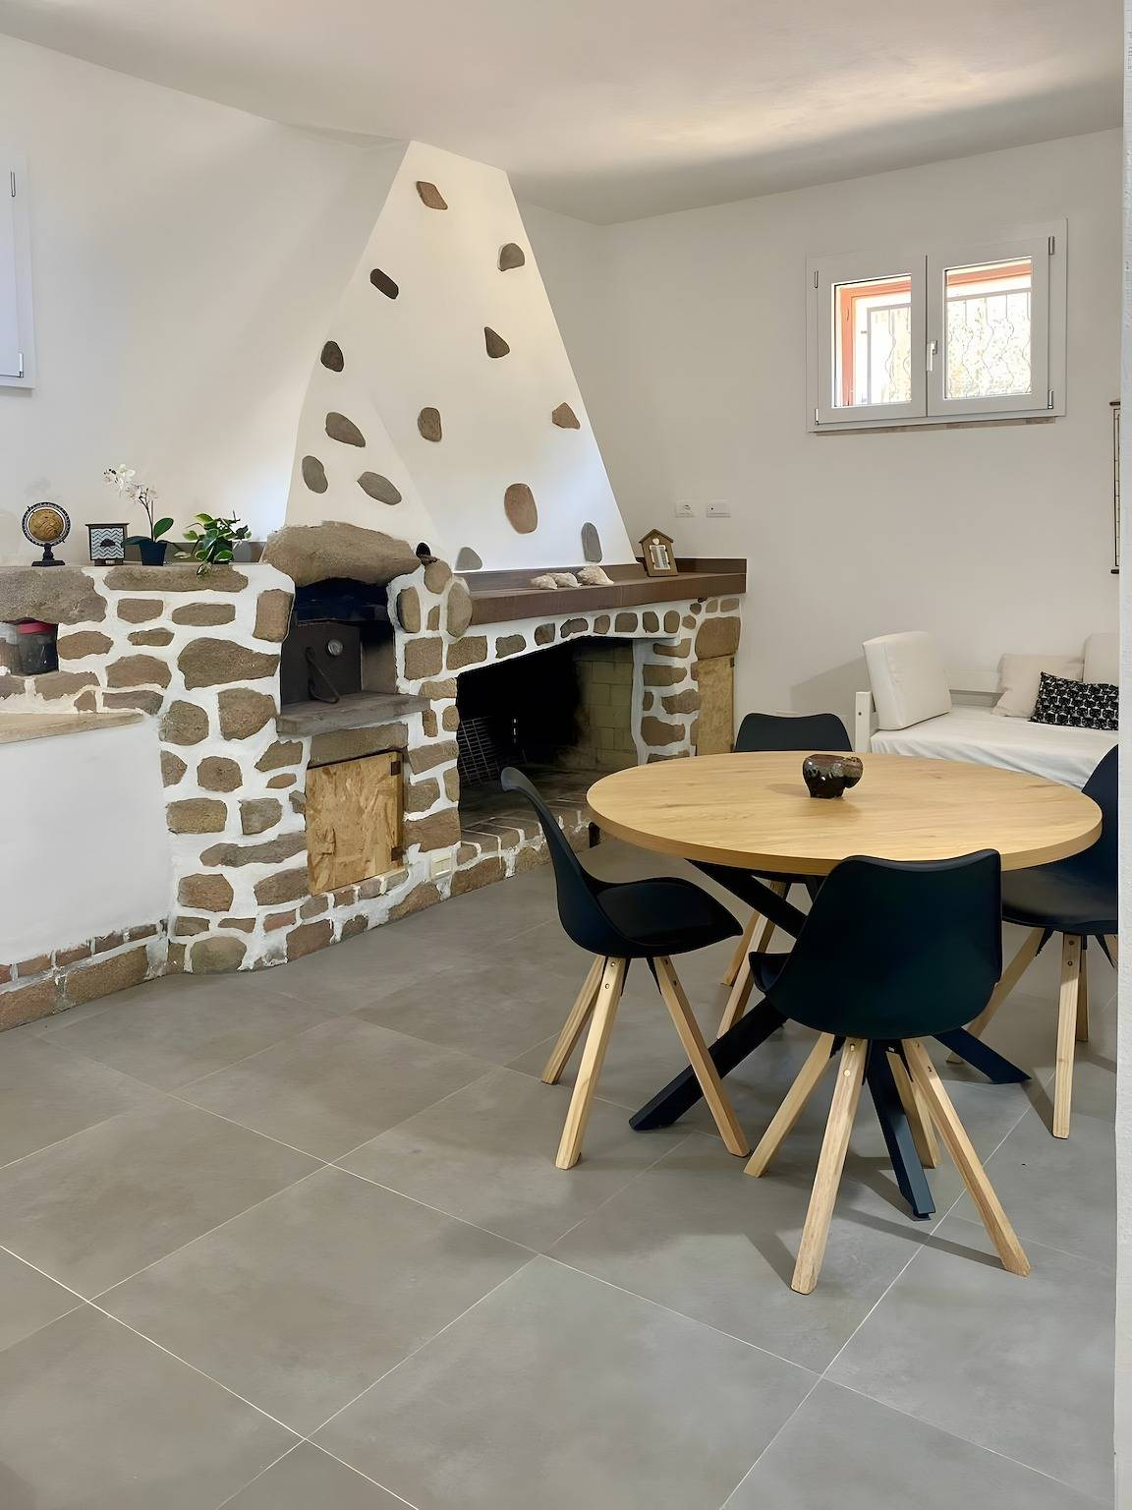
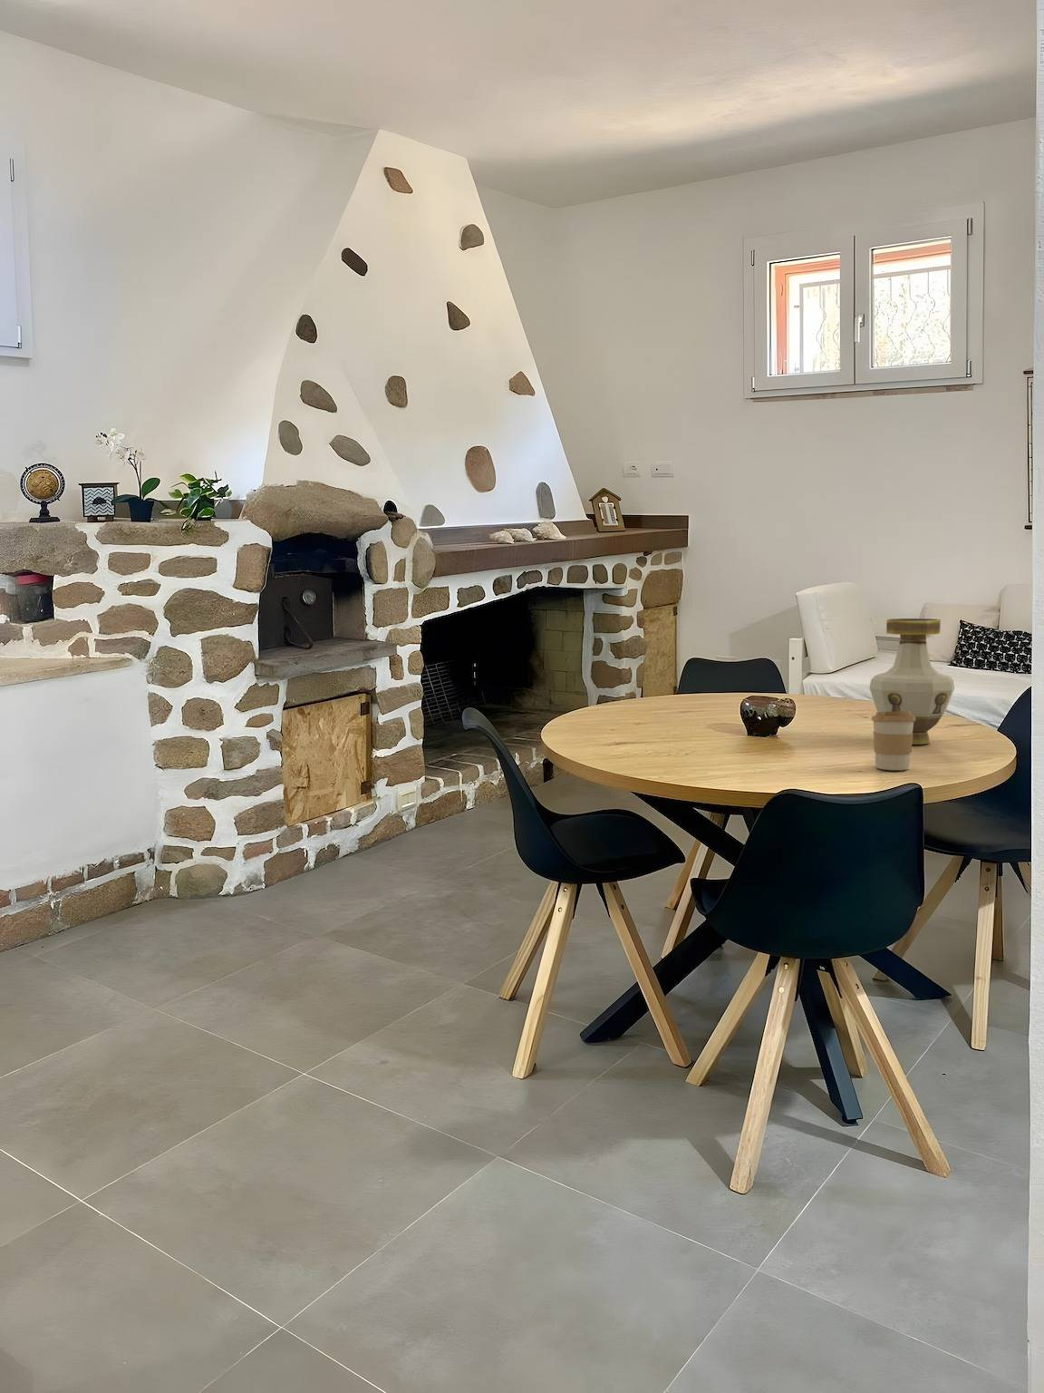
+ vase (911, 680)
+ coffee cup (893, 738)
